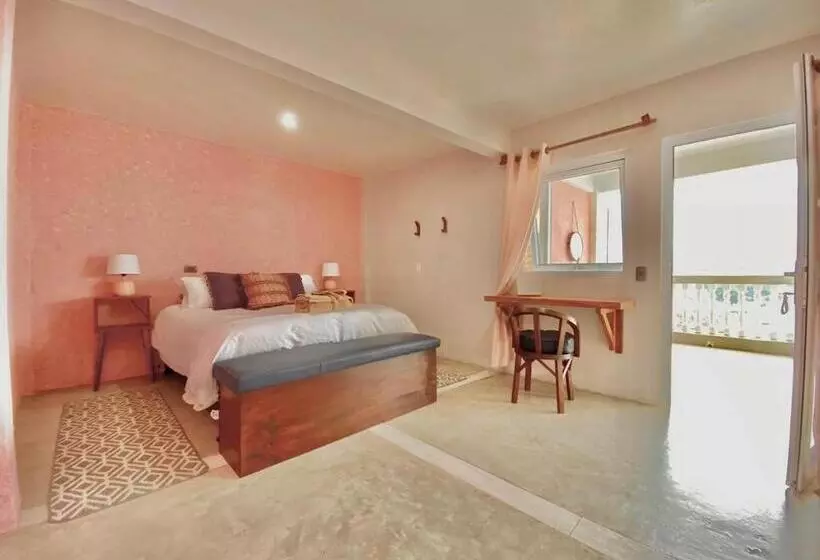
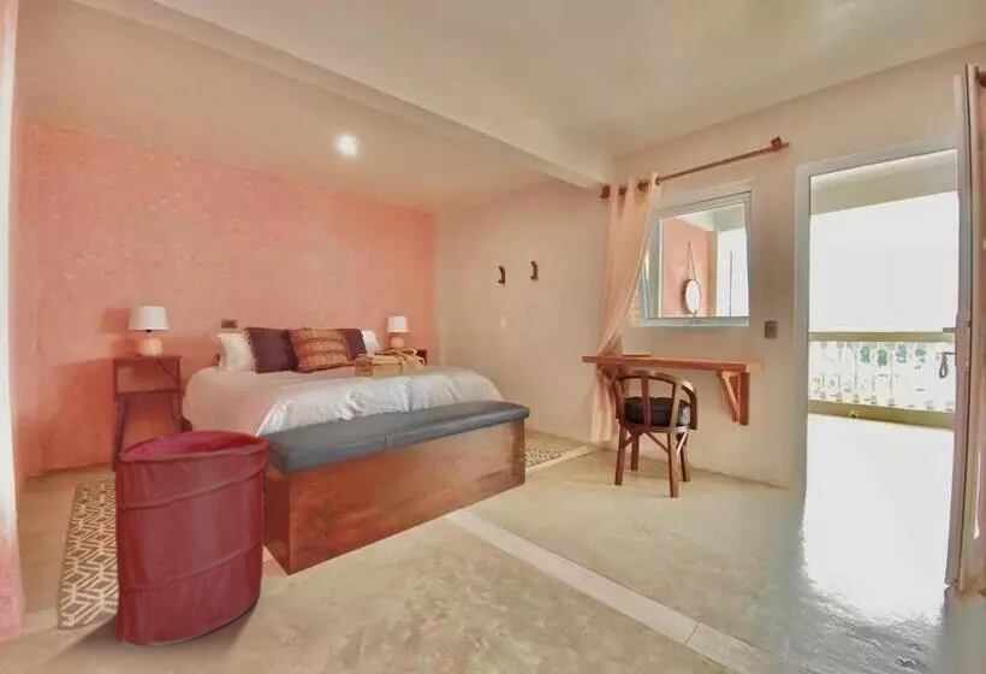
+ laundry hamper (197, 520)
